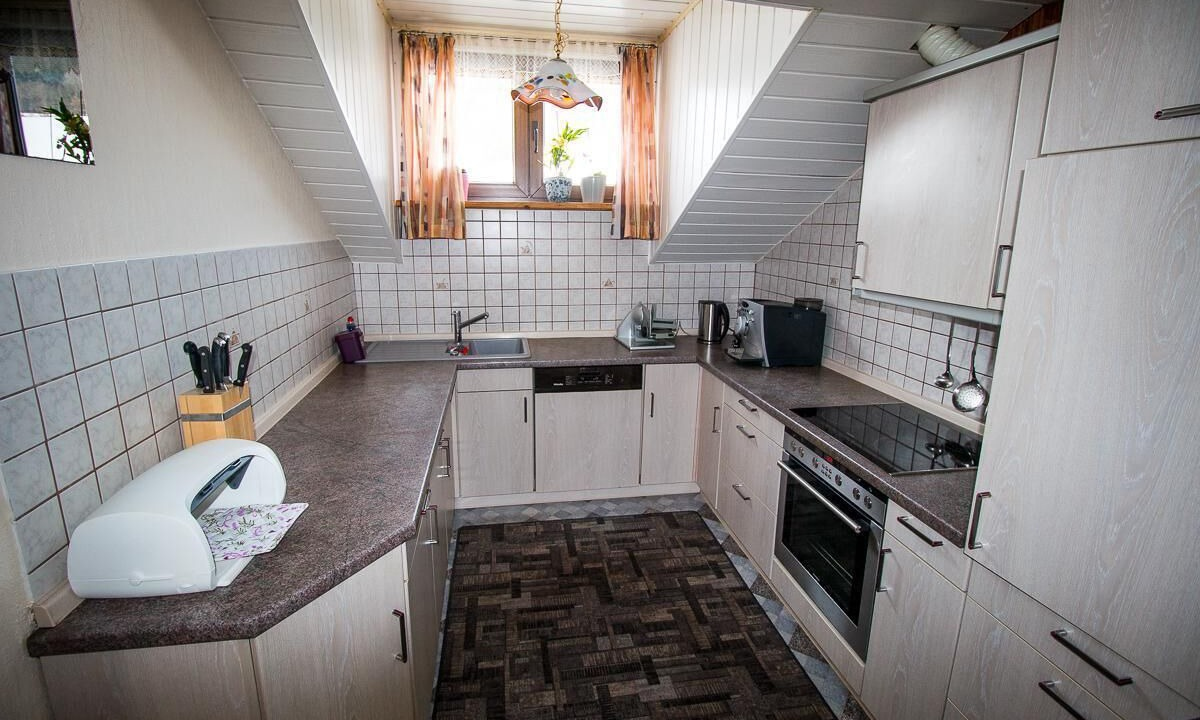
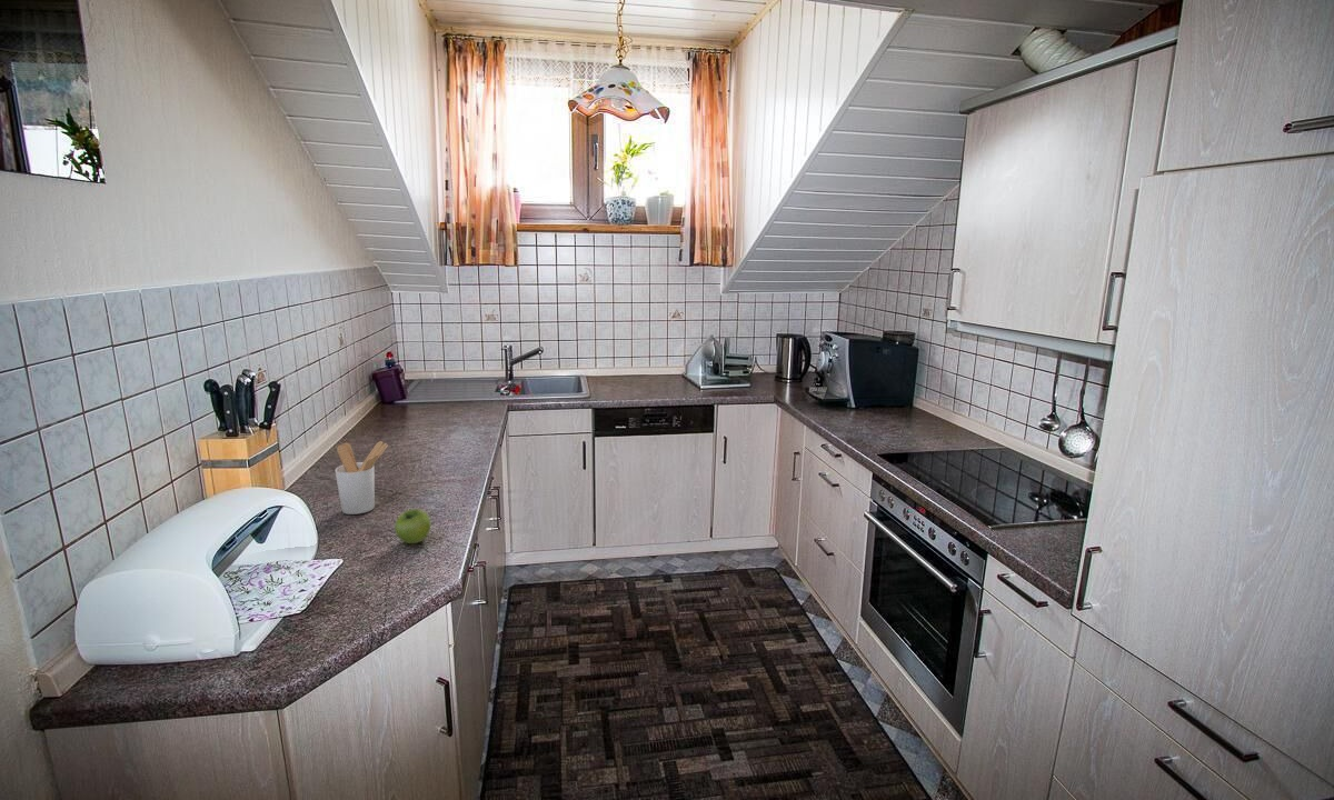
+ utensil holder (365, 476)
+ fruit (412, 526)
